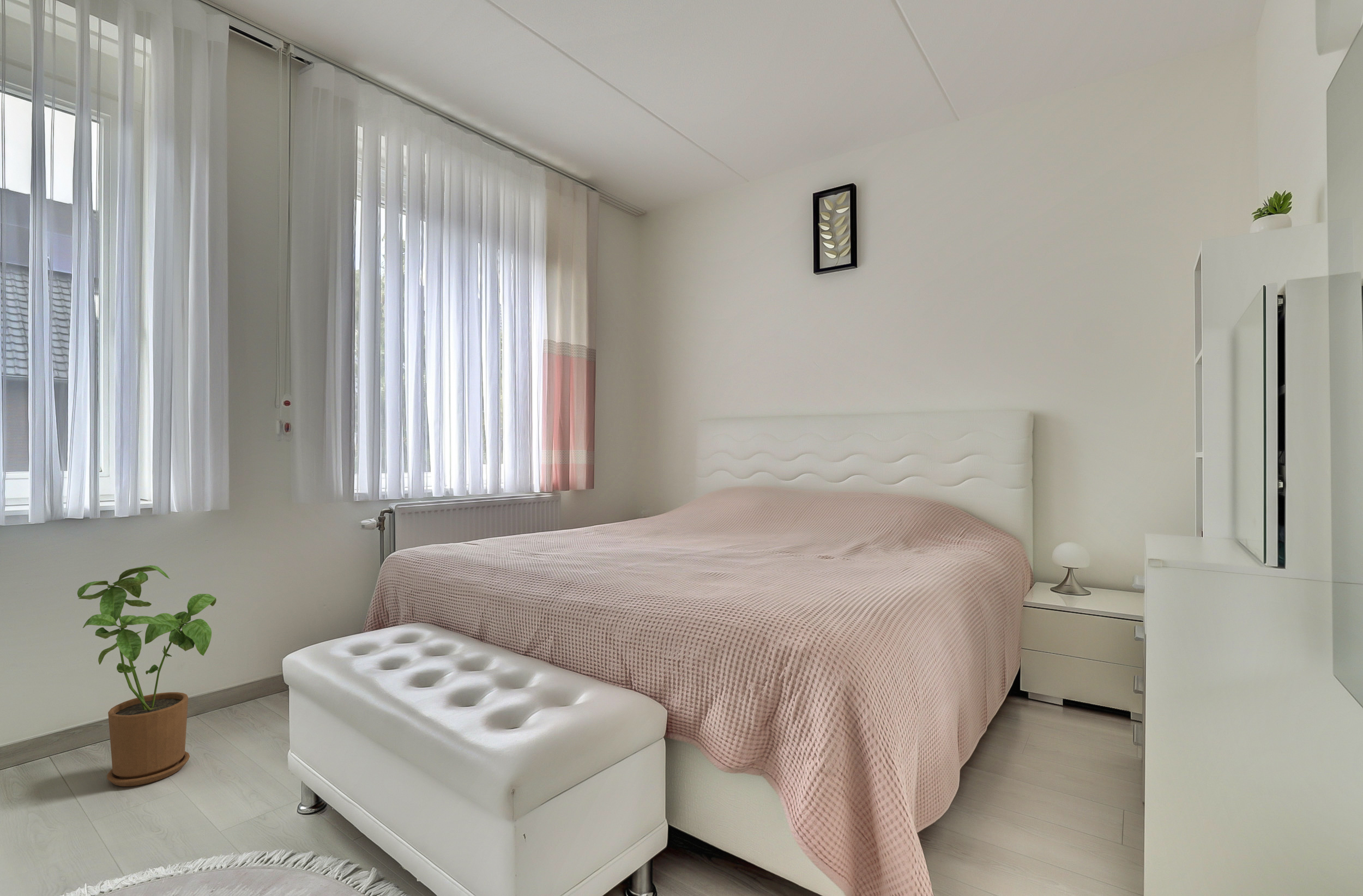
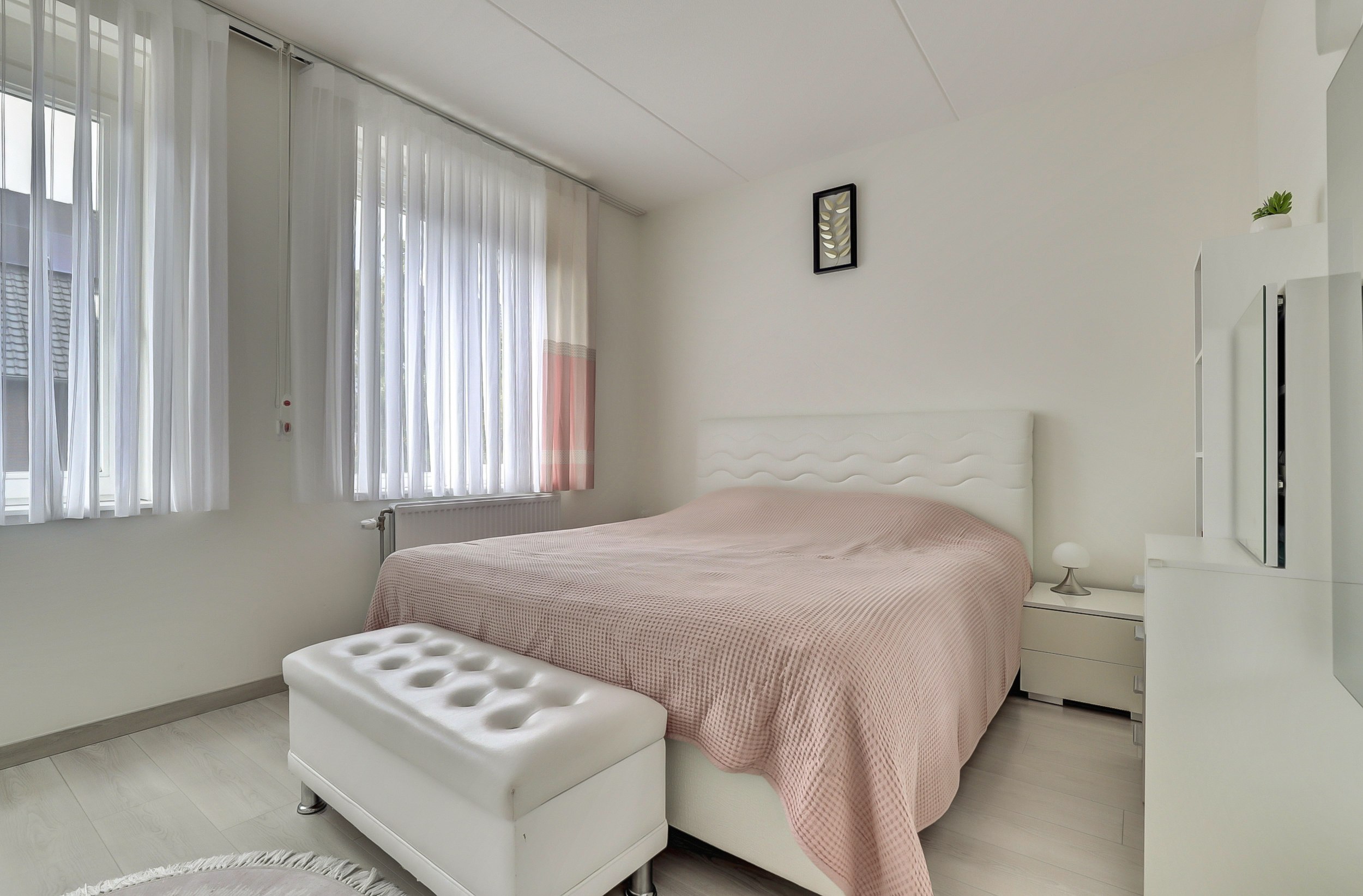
- house plant (155, 668)
